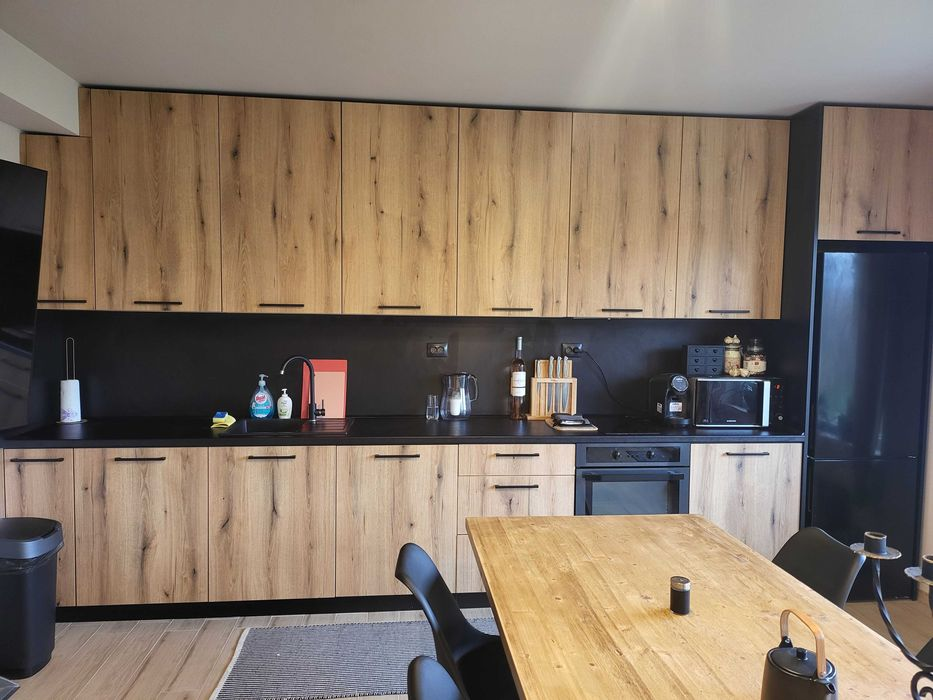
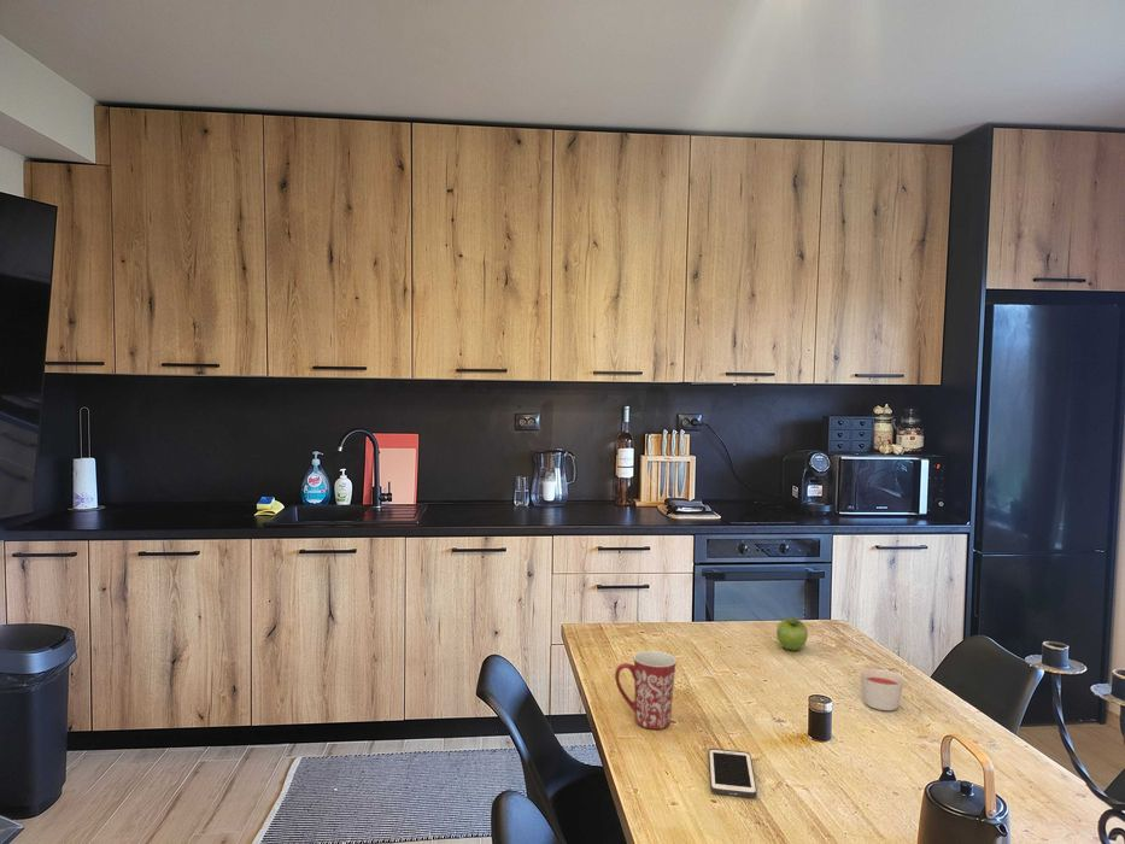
+ candle (880, 690)
+ mug (645, 688)
+ fruit (791, 633)
+ cell phone (731, 772)
